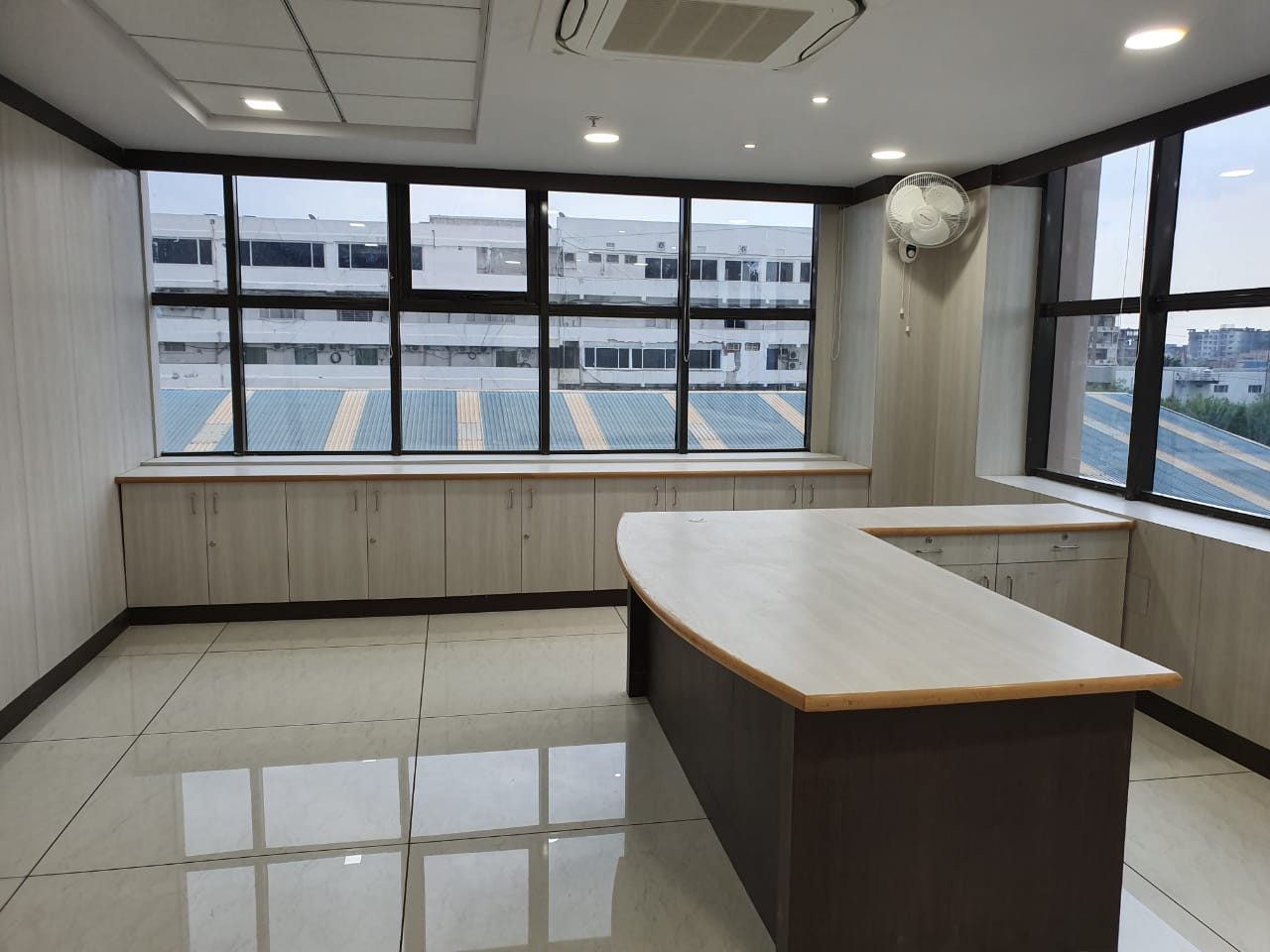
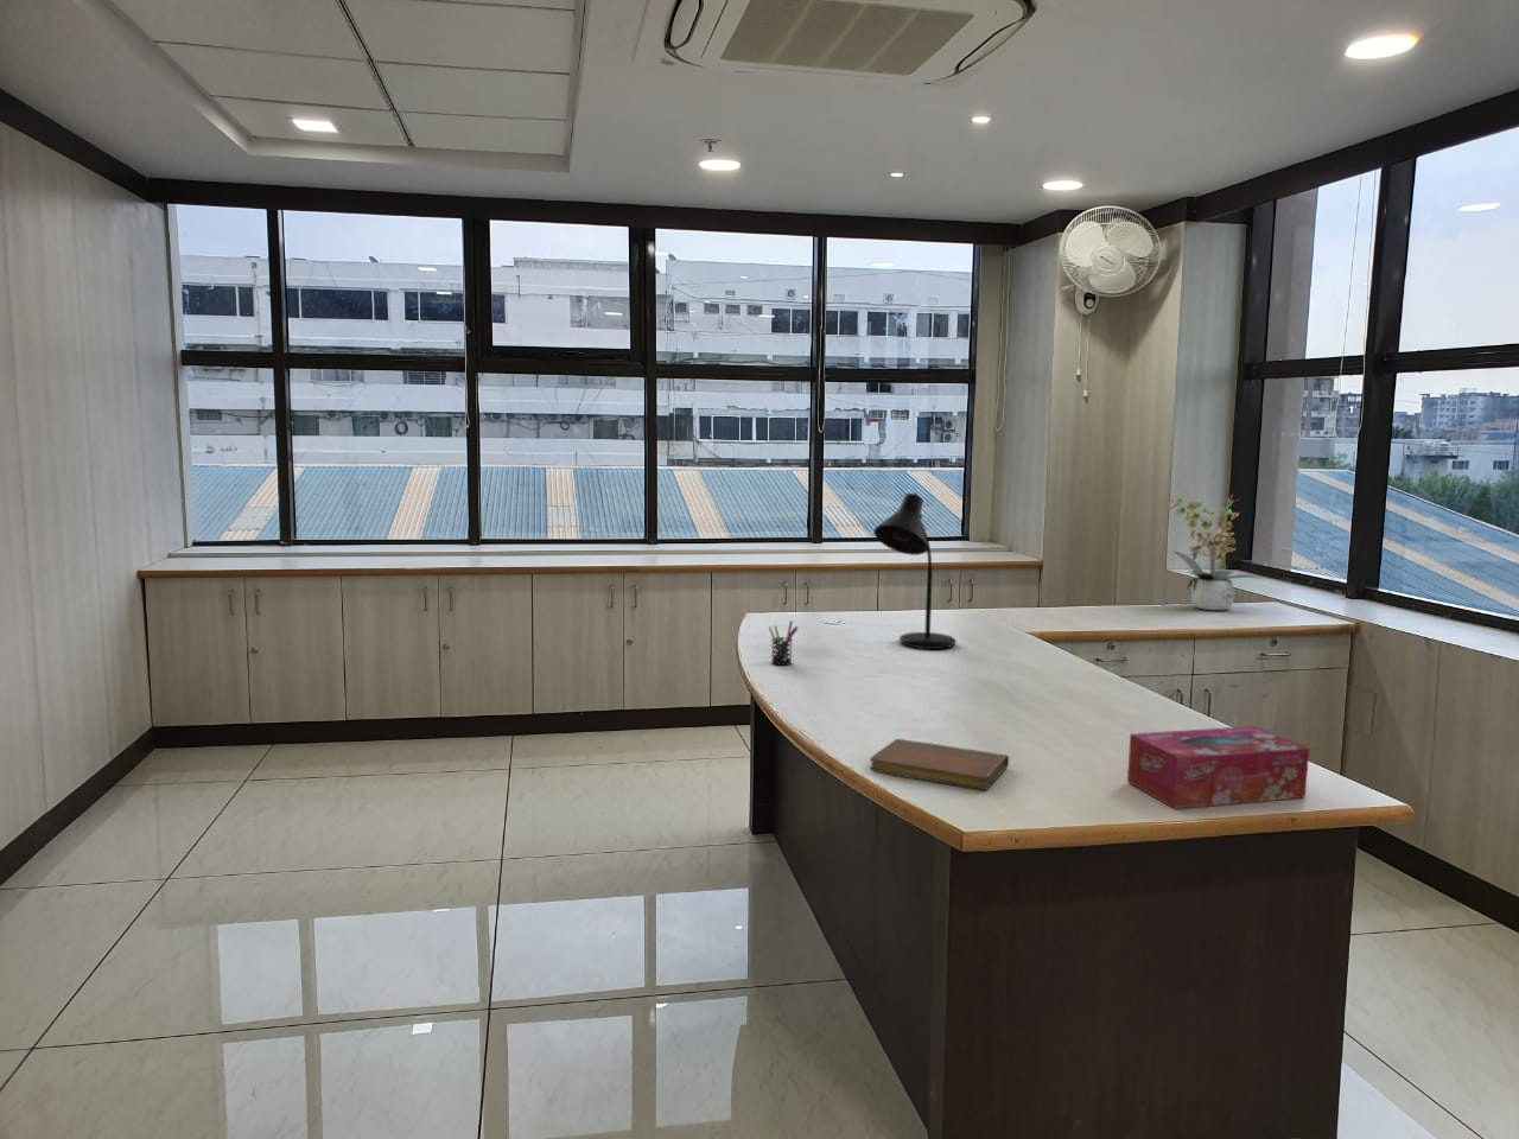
+ desk lamp (927, 571)
+ notebook (939, 762)
+ pen holder (781, 641)
+ tissue box (1216, 766)
+ potted plant (1207, 550)
